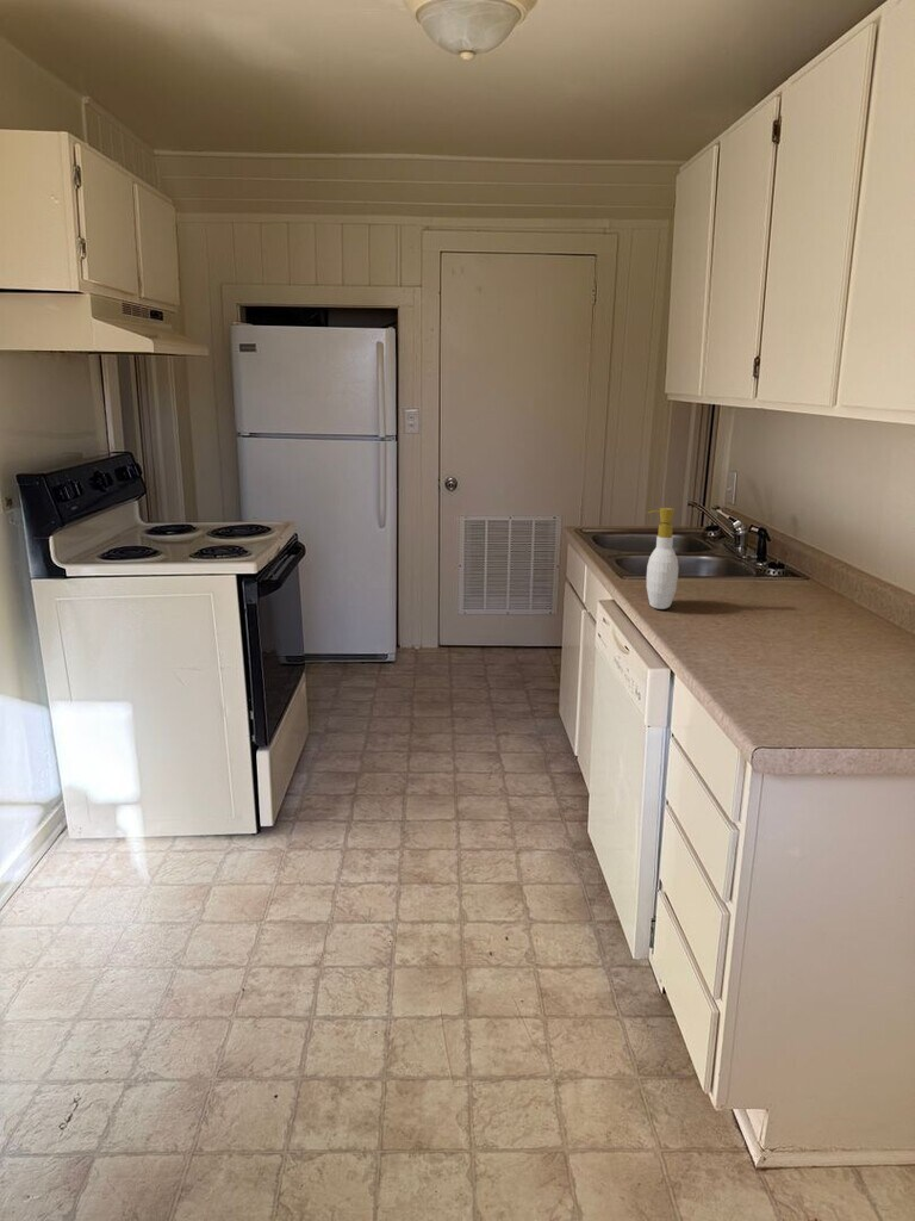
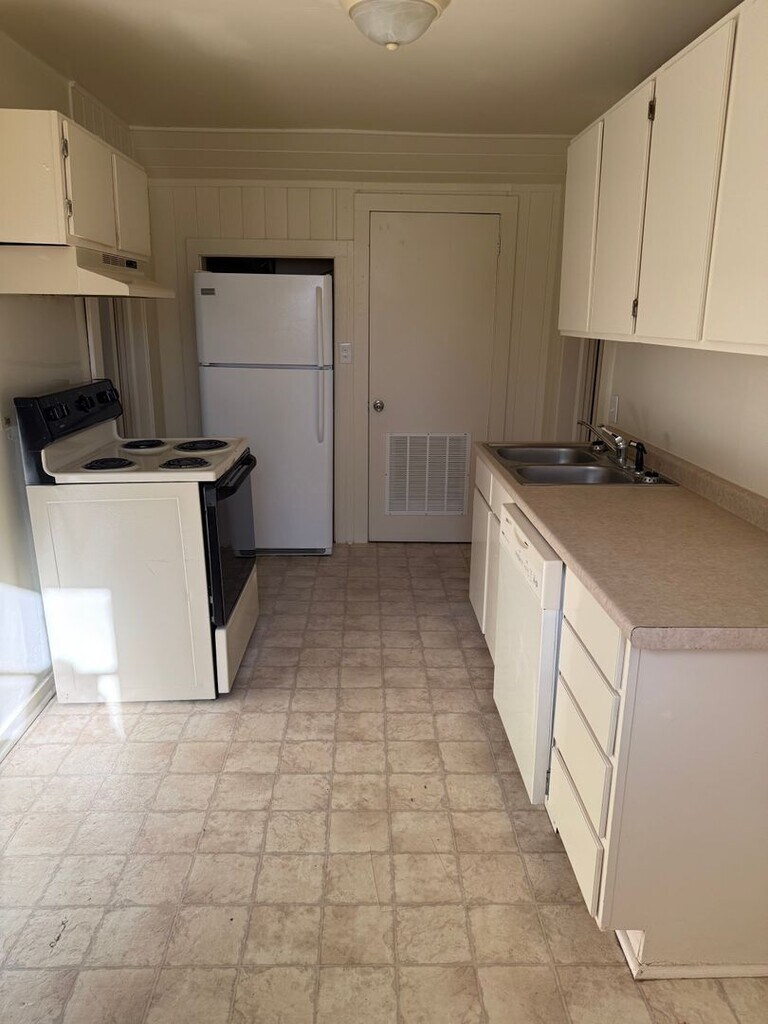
- soap bottle (661, 557)
